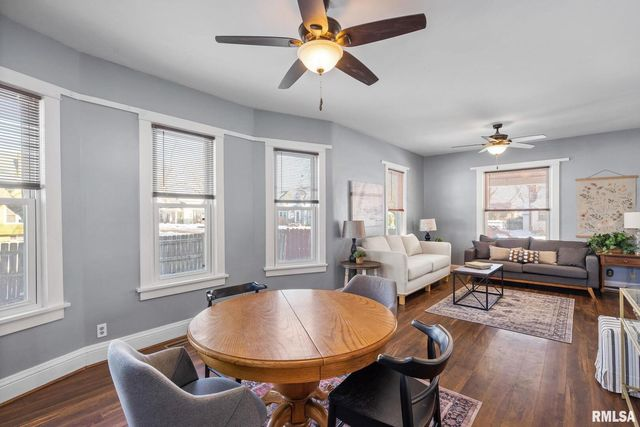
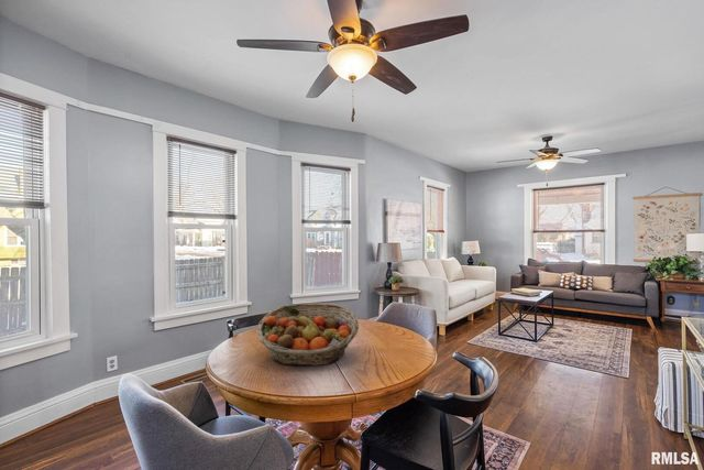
+ fruit basket (308, 331)
